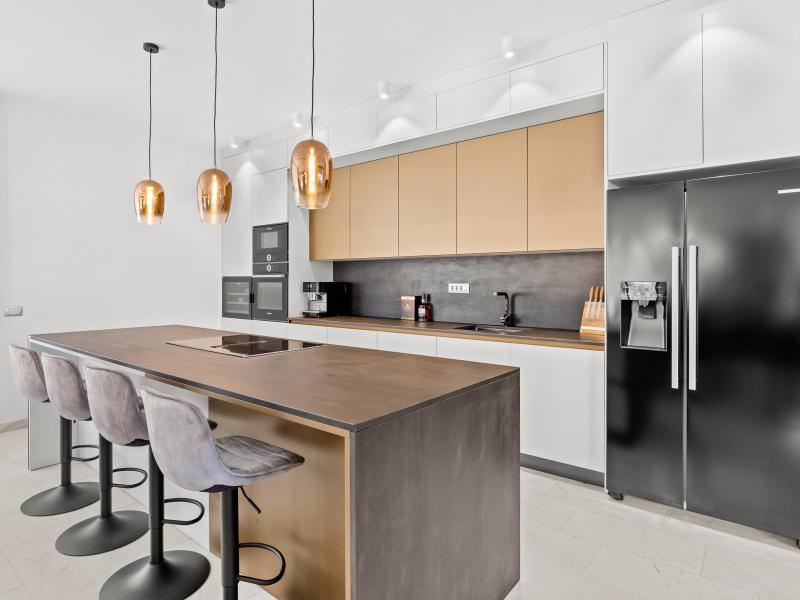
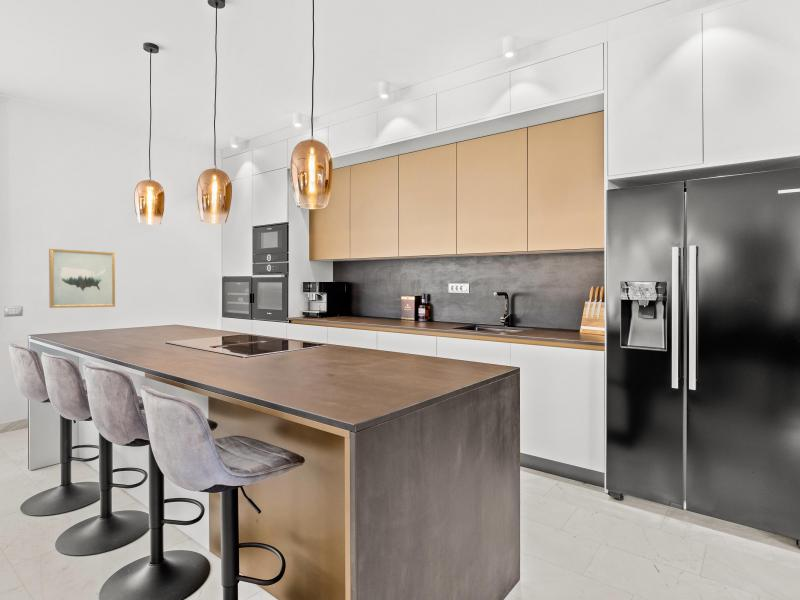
+ wall art (83, 279)
